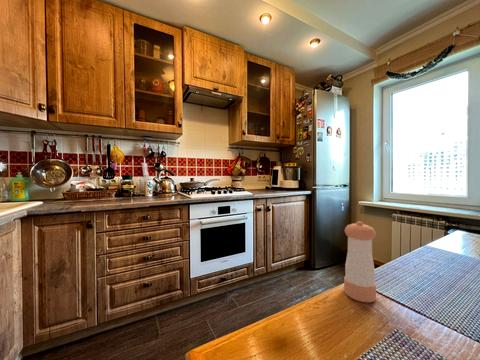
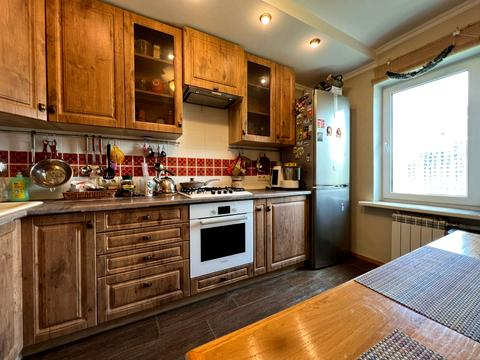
- pepper shaker (359, 257)
